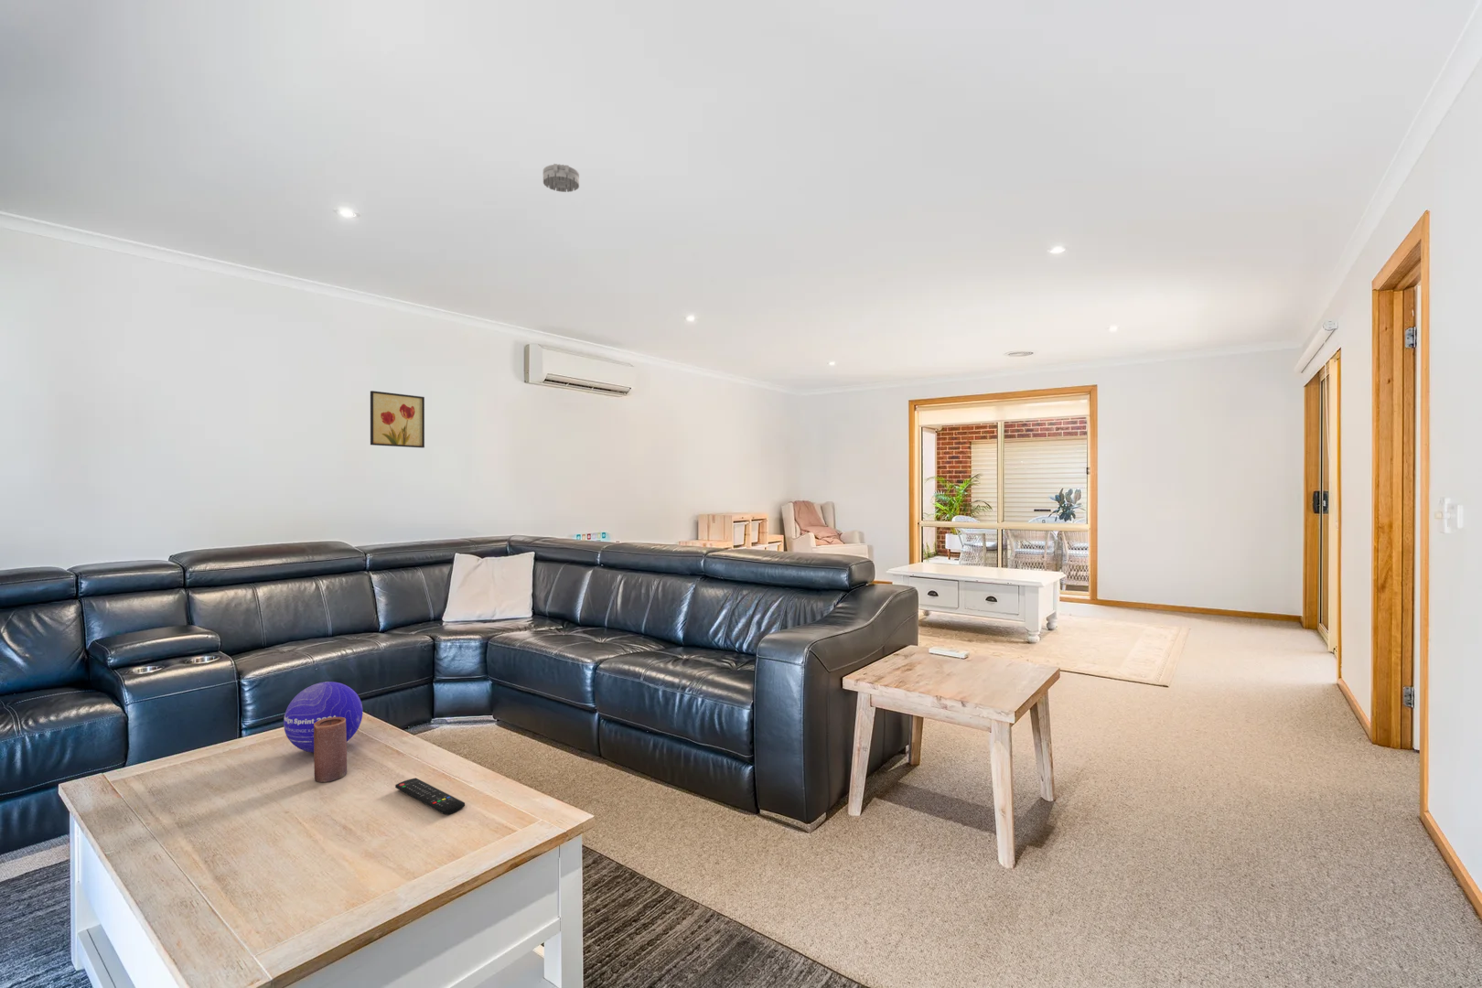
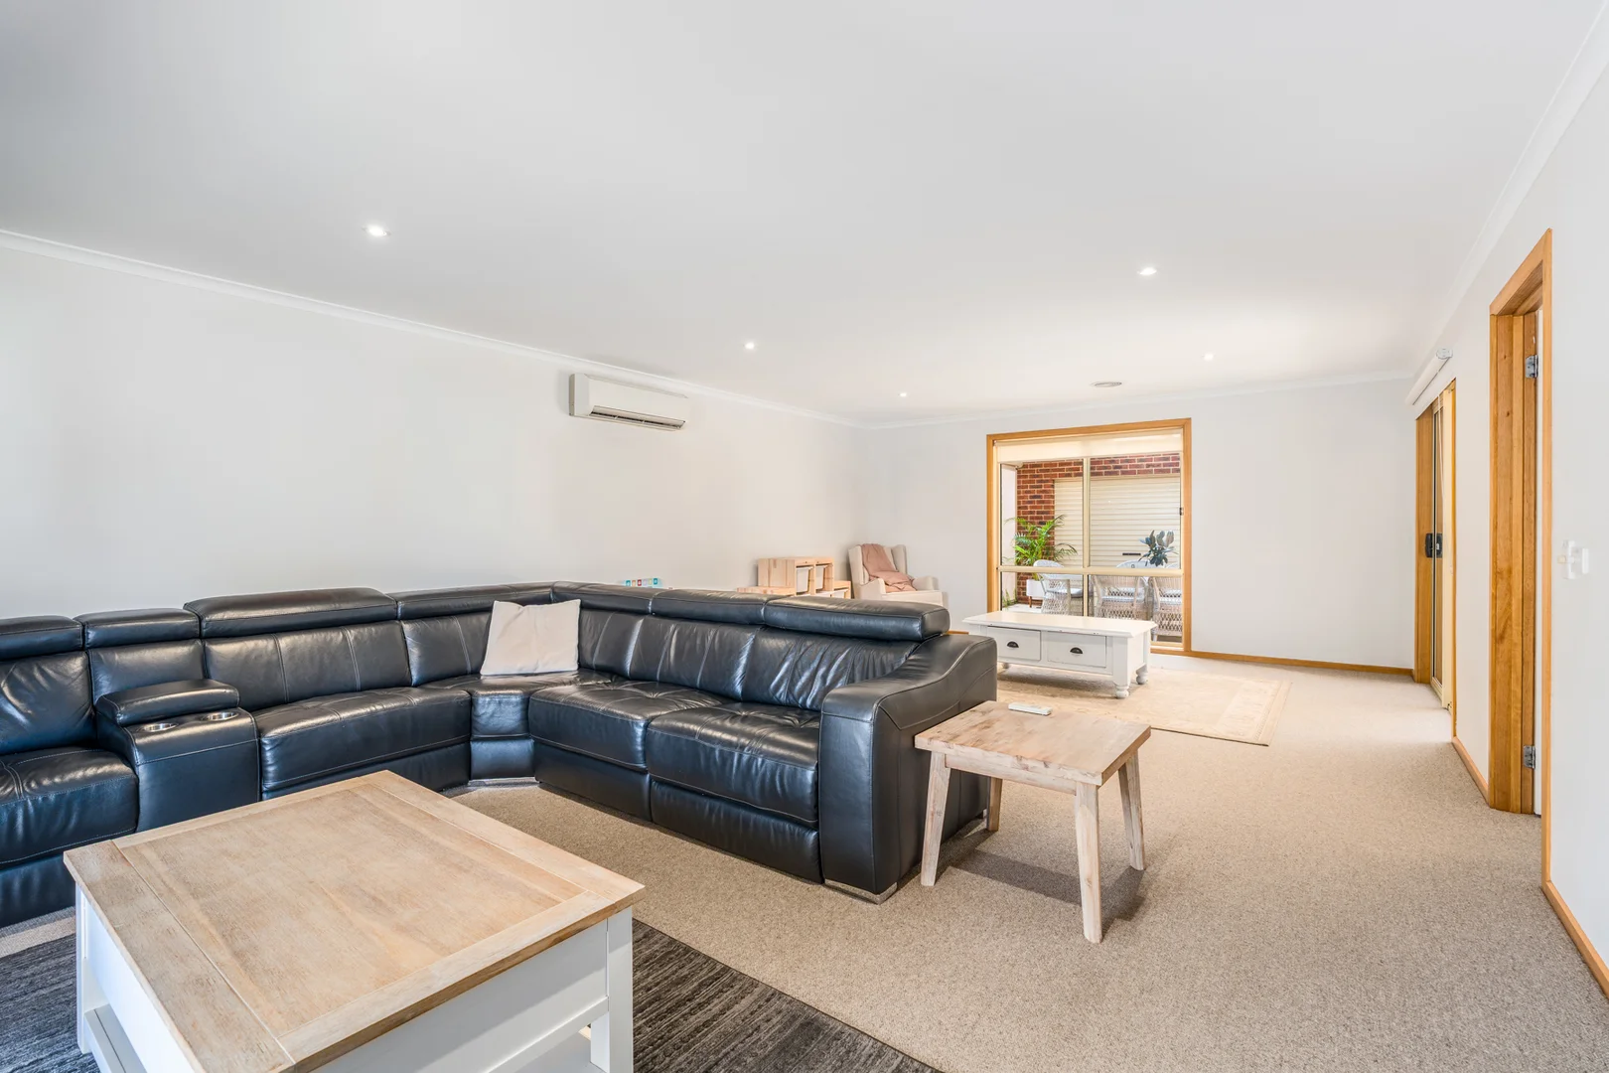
- candle (330, 749)
- wall art (397, 420)
- smoke detector (561, 178)
- decorative ball (324, 717)
- remote control (428, 796)
